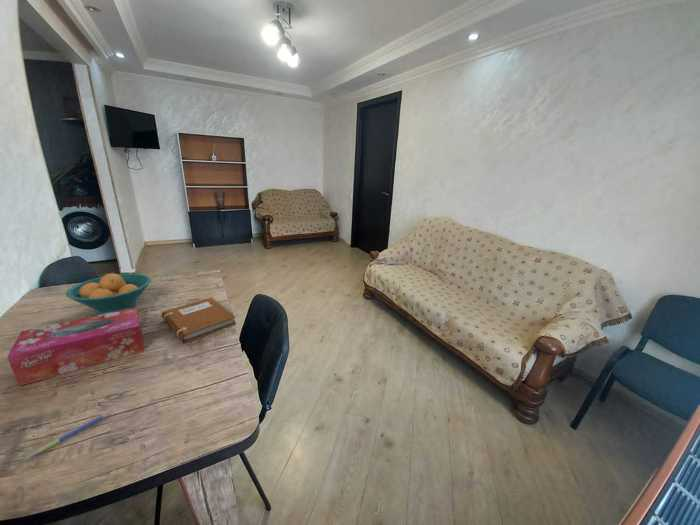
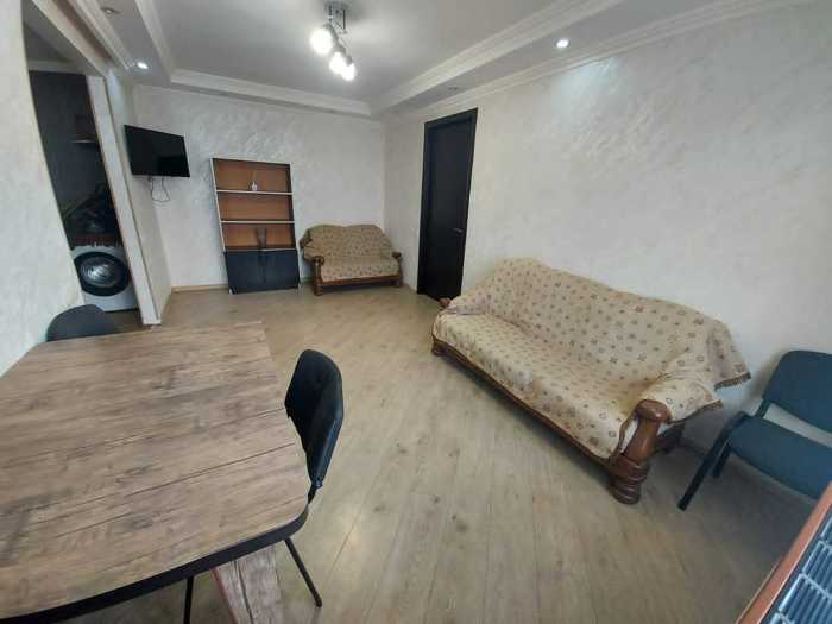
- notebook (197, 317)
- pen (69, 434)
- tissue box (86, 341)
- fruit bowl (113, 291)
